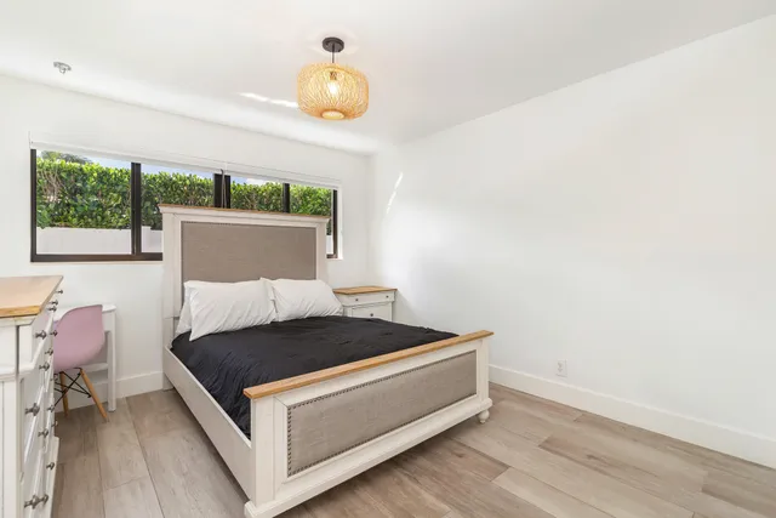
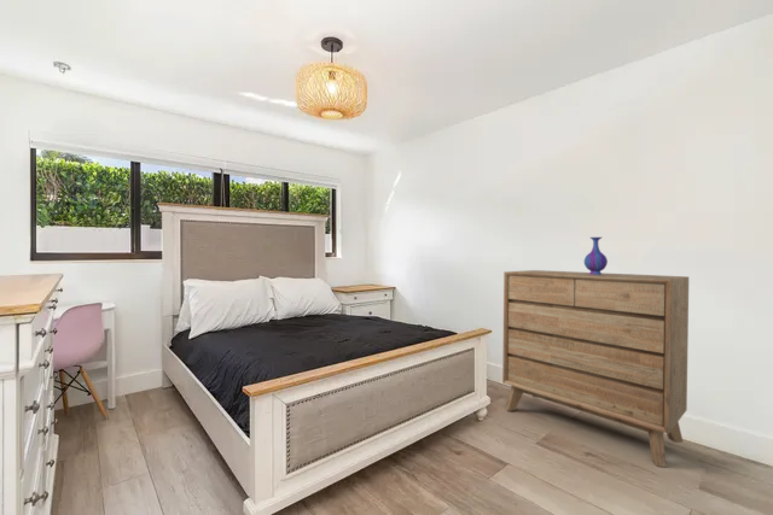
+ dresser (586, 349)
+ vase (595, 254)
